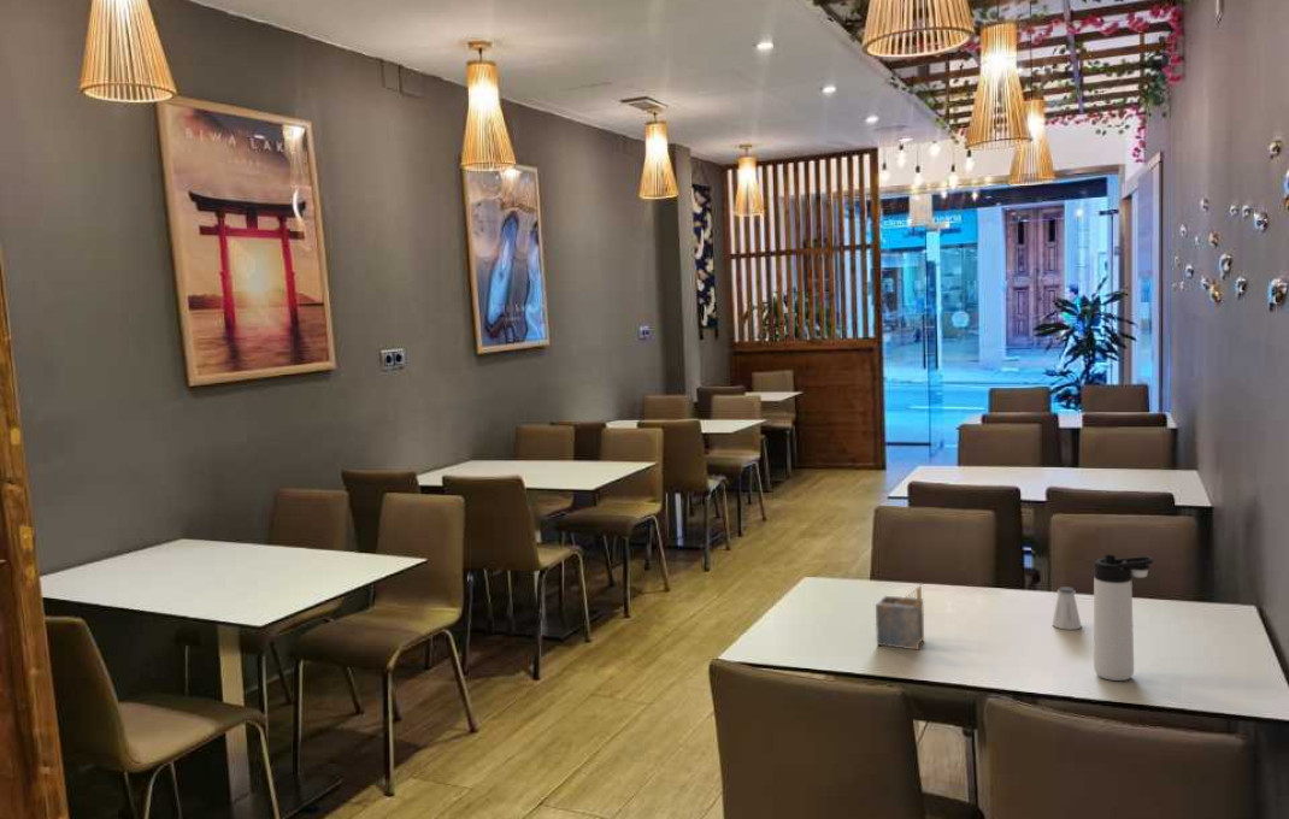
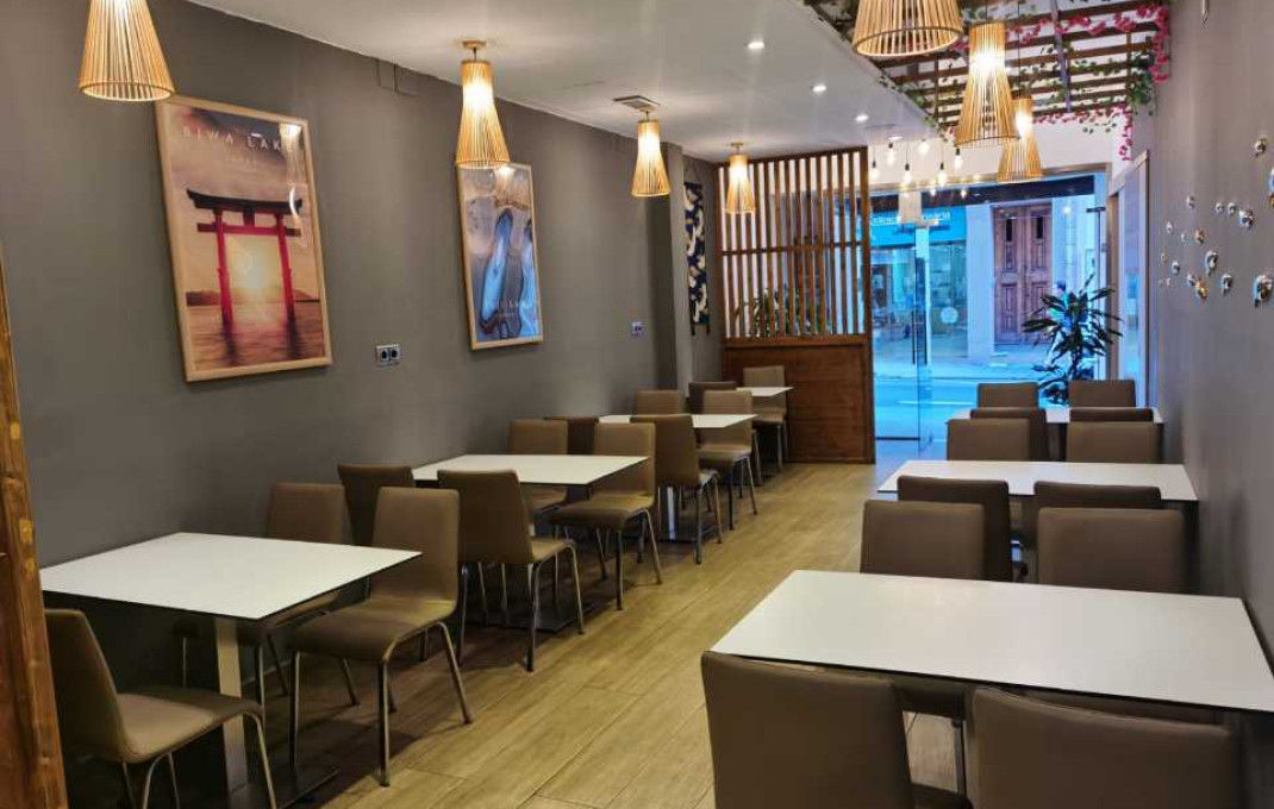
- thermos bottle (1123, 617)
- saltshaker (1066, 606)
- napkin holder (900, 614)
